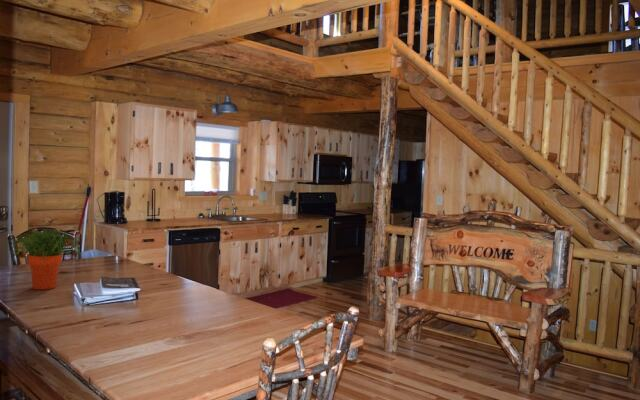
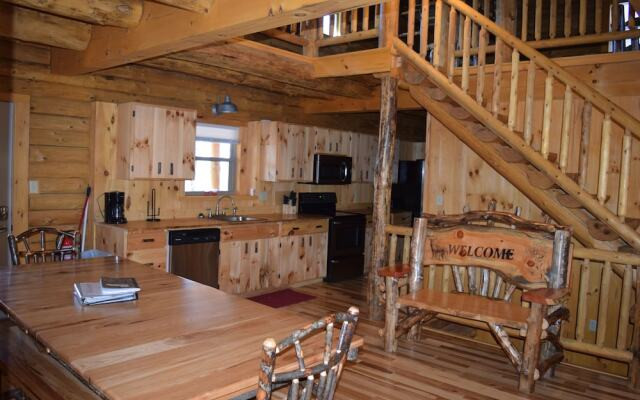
- potted plant (46, 257)
